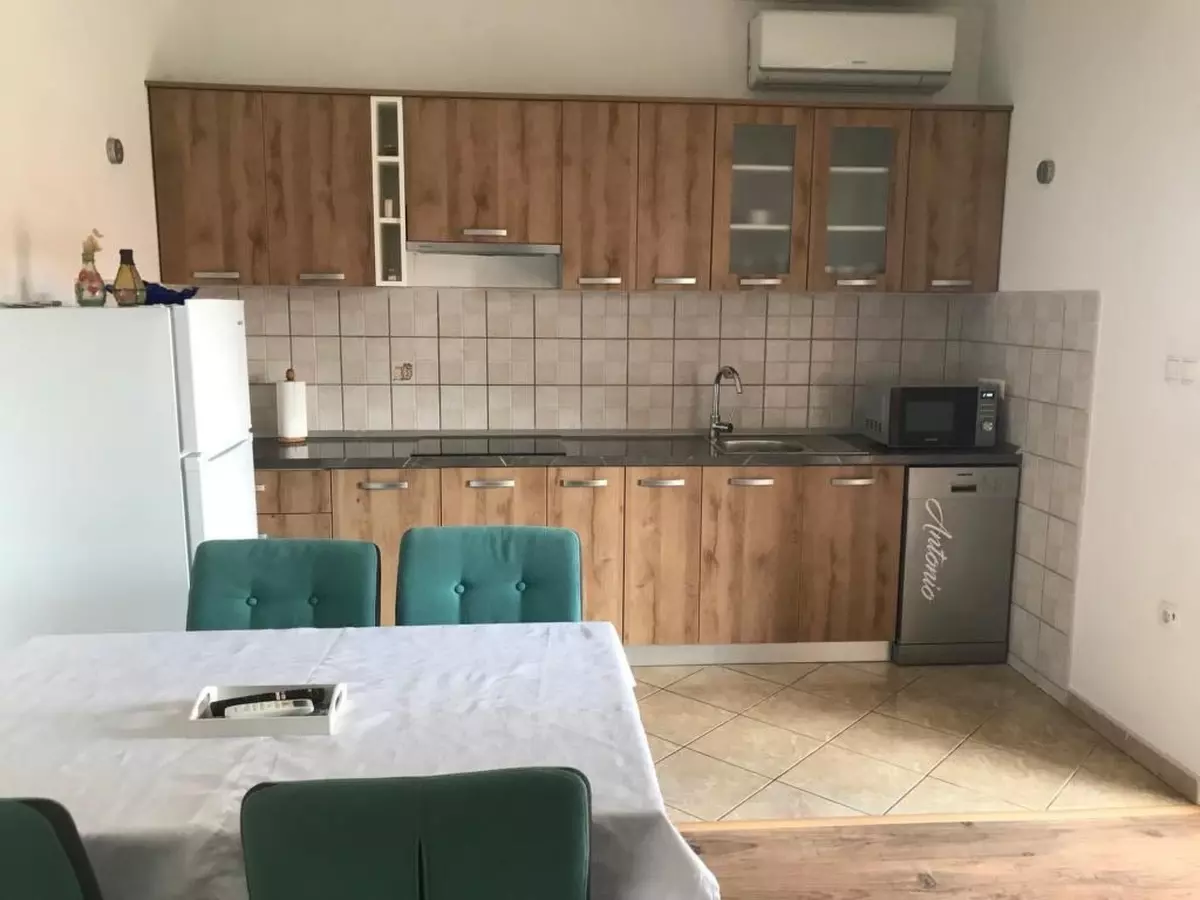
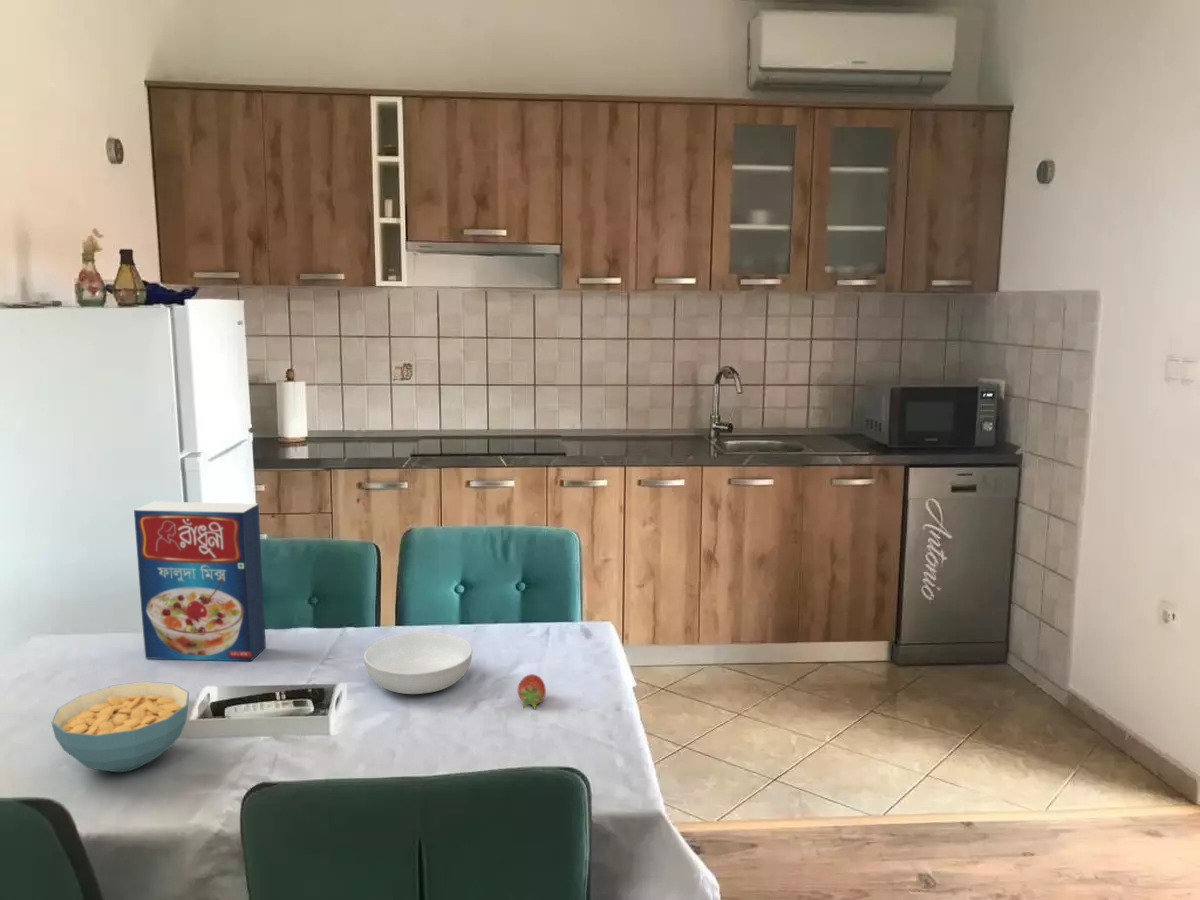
+ fruit (532, 689)
+ serving bowl (419, 667)
+ cereal bowl (125, 735)
+ cereal box (201, 580)
